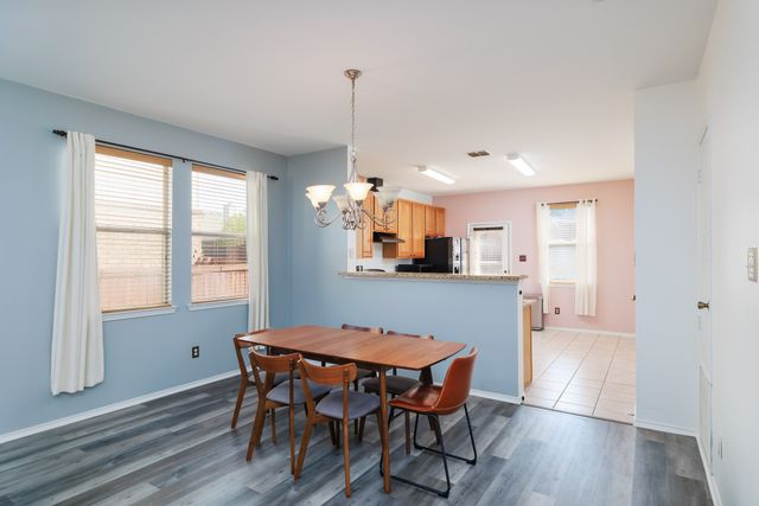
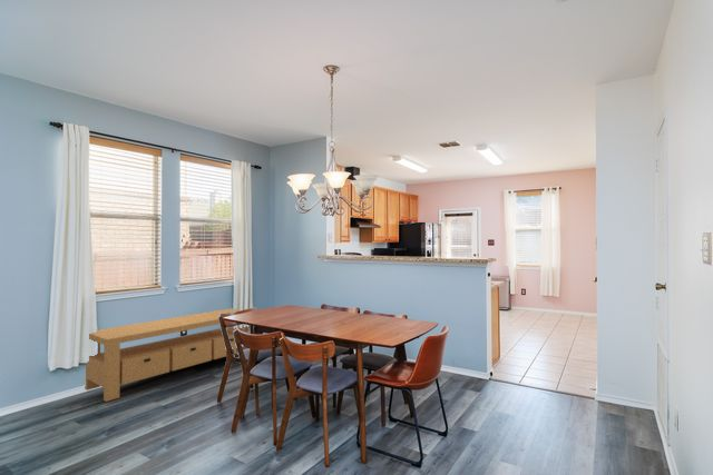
+ storage bench (180, 346)
